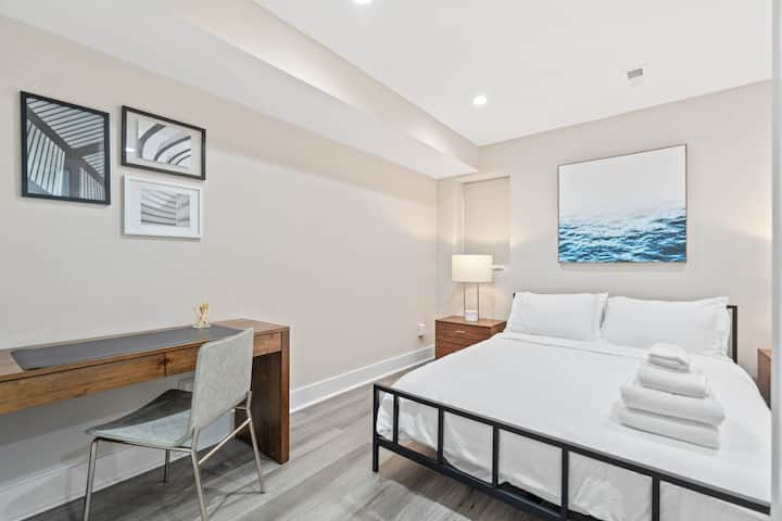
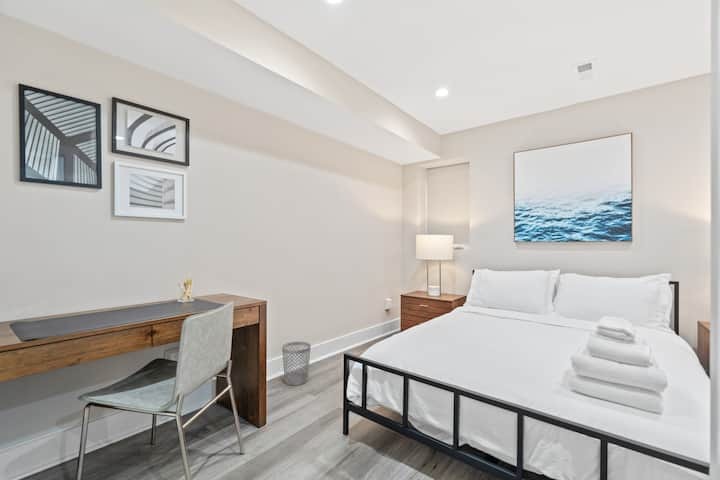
+ wastebasket (296, 362)
